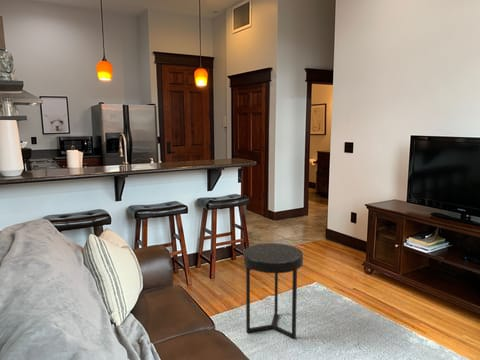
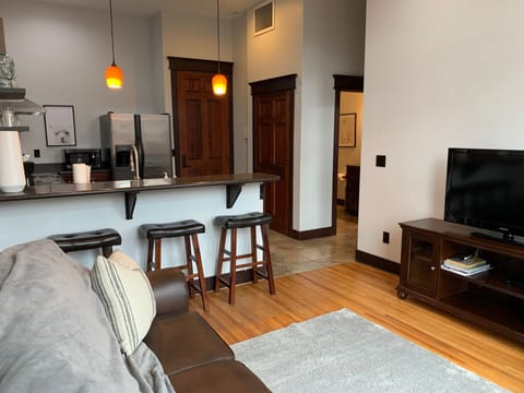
- side table (275, 290)
